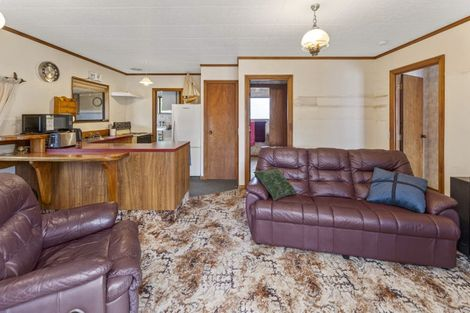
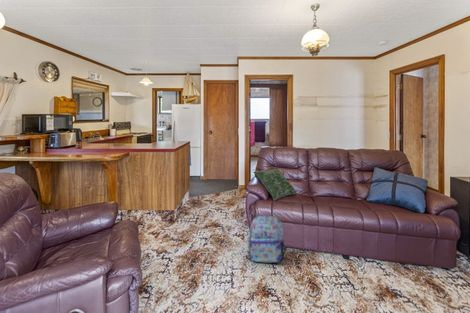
+ backpack (265, 237)
